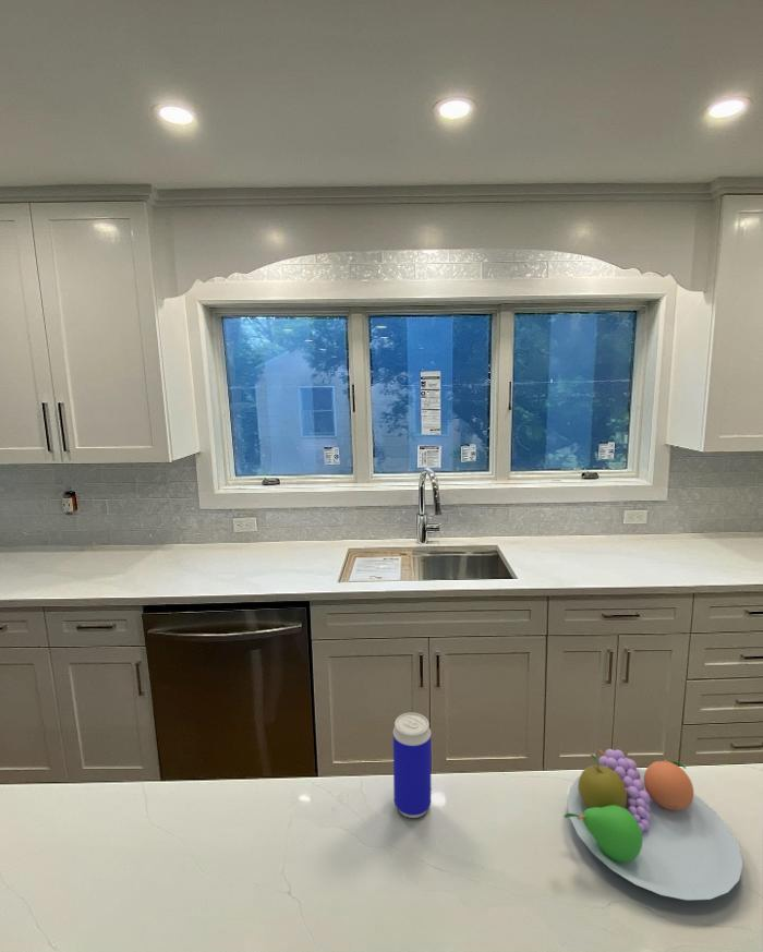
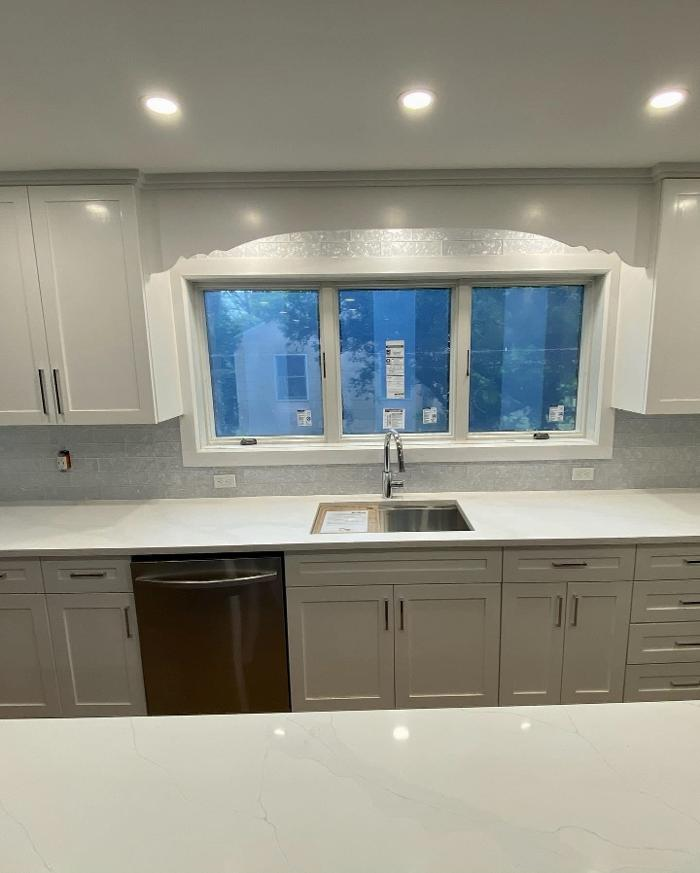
- beverage can (412, 764)
- fruit bowl (642, 809)
